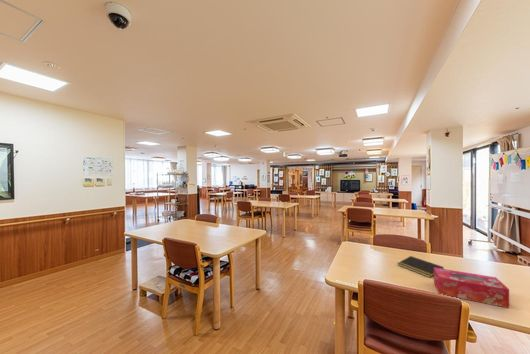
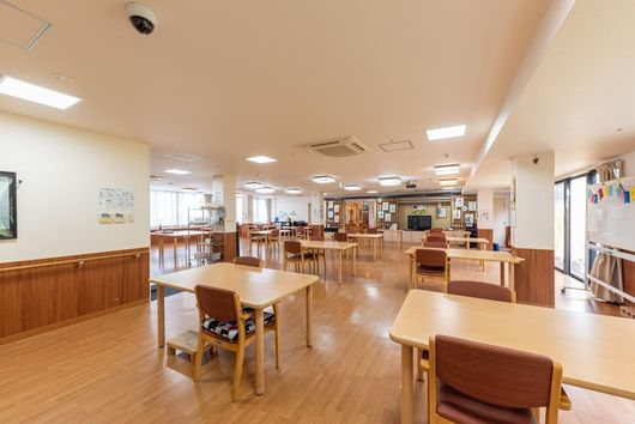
- tissue box (467, 285)
- notepad (419, 265)
